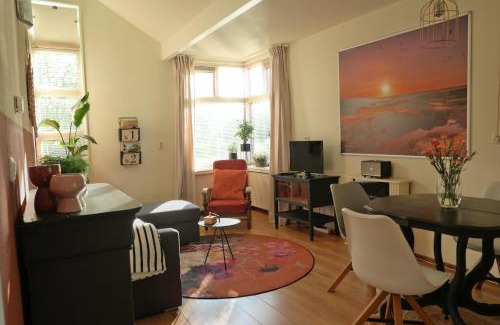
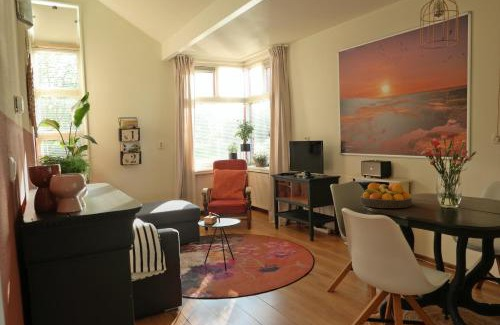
+ fruit bowl (385, 193)
